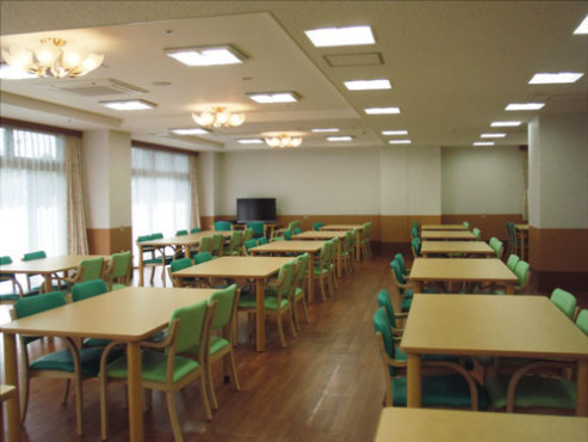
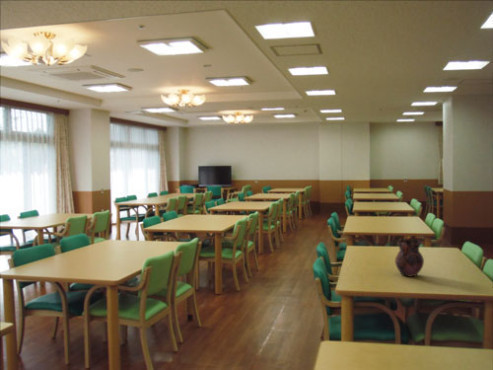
+ vase (409, 258)
